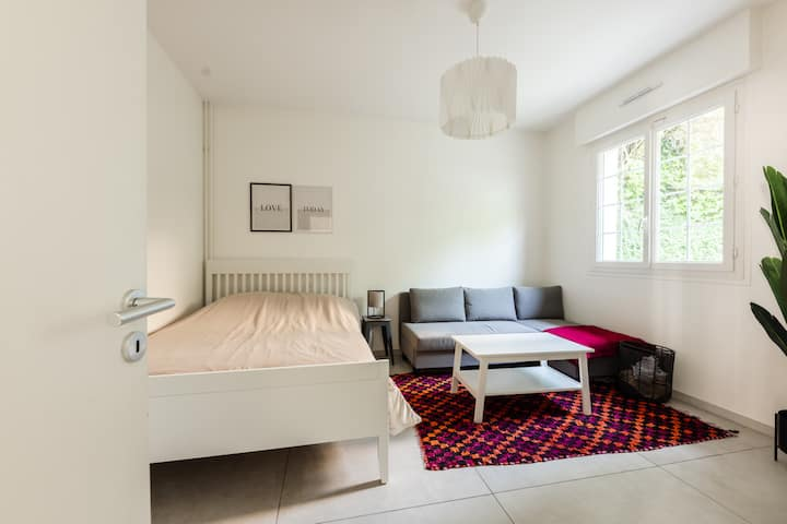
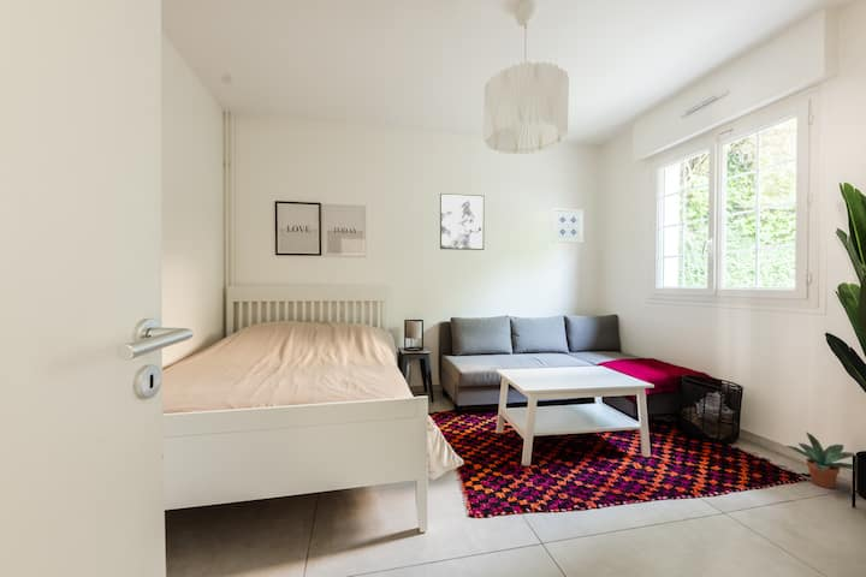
+ potted plant (823, 460)
+ wall art (462, 221)
+ wall art (568, 225)
